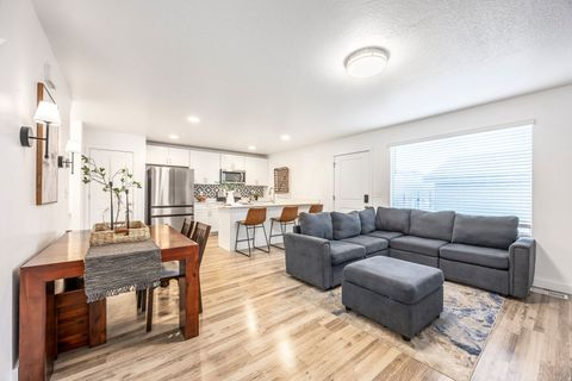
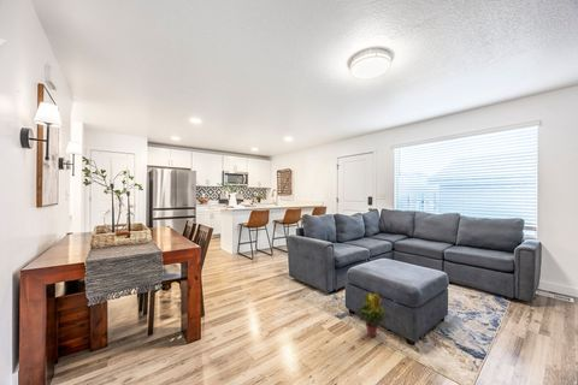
+ potted plant (372, 314)
